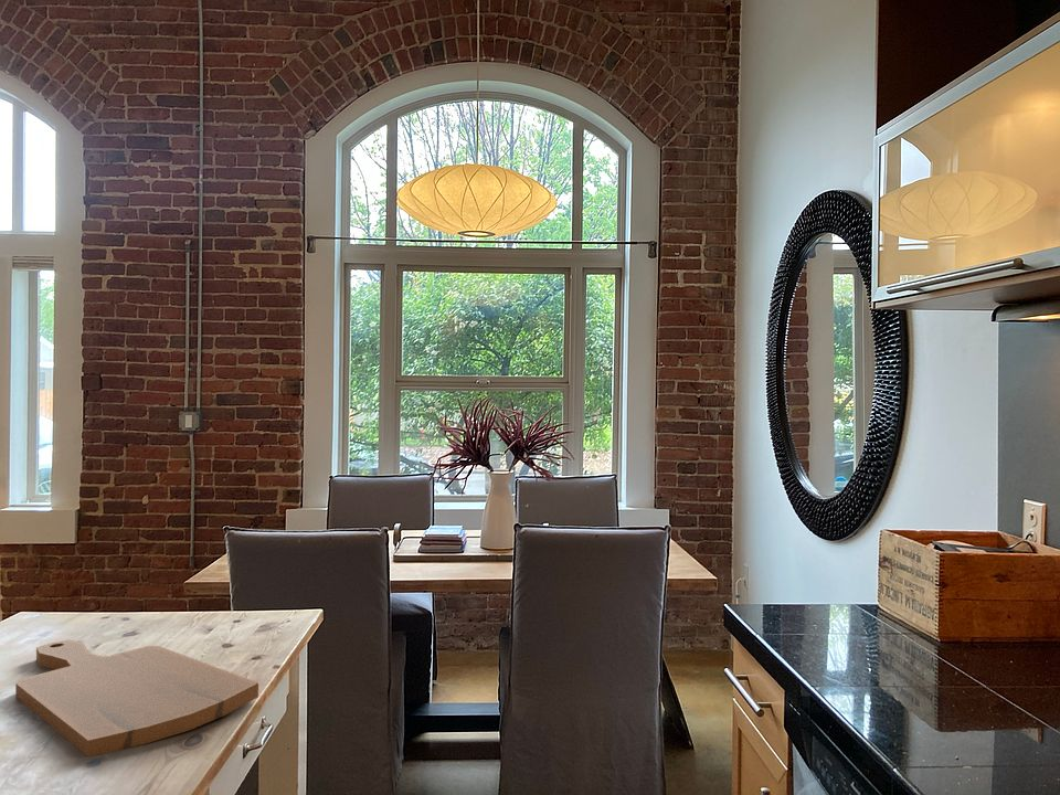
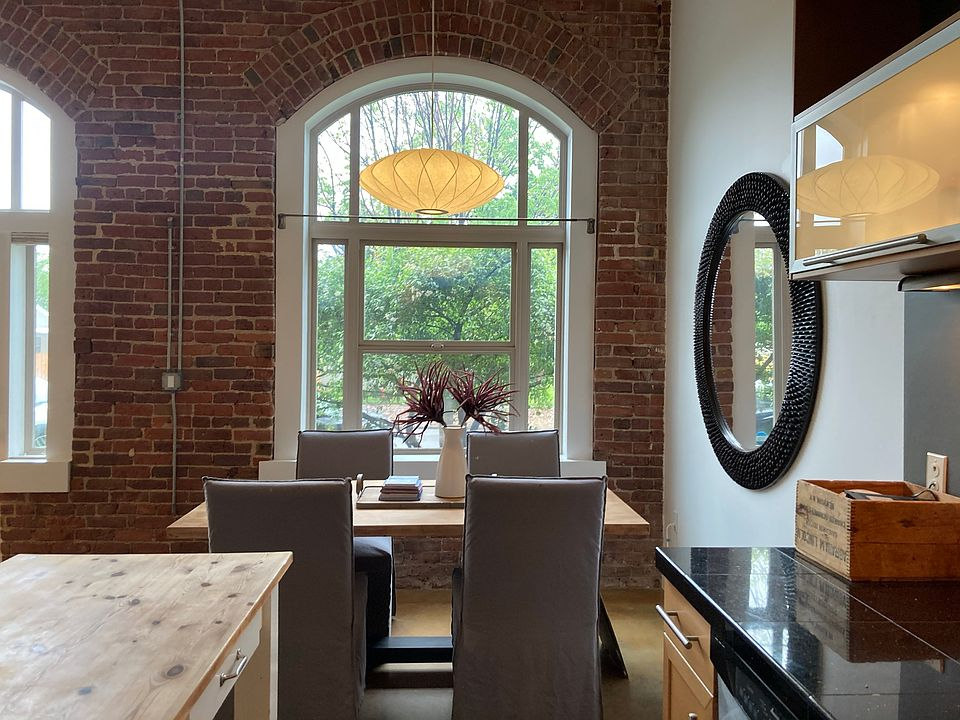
- cutting board (124, 687)
